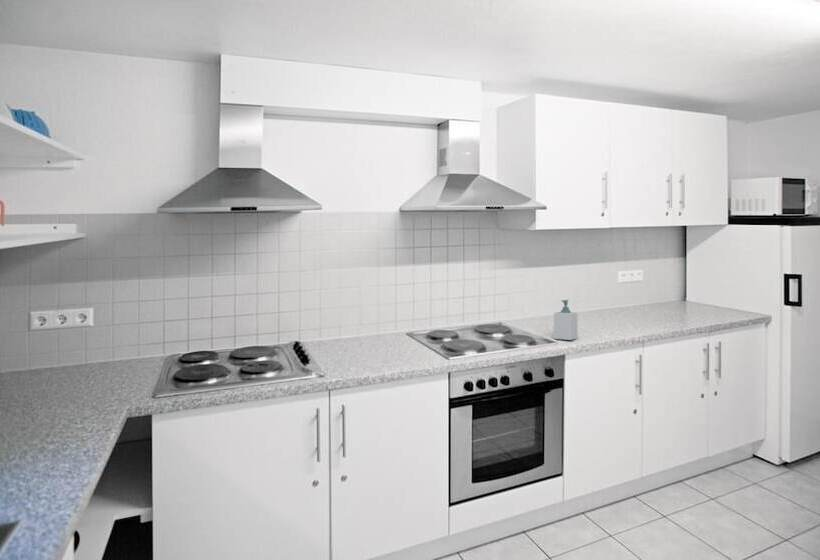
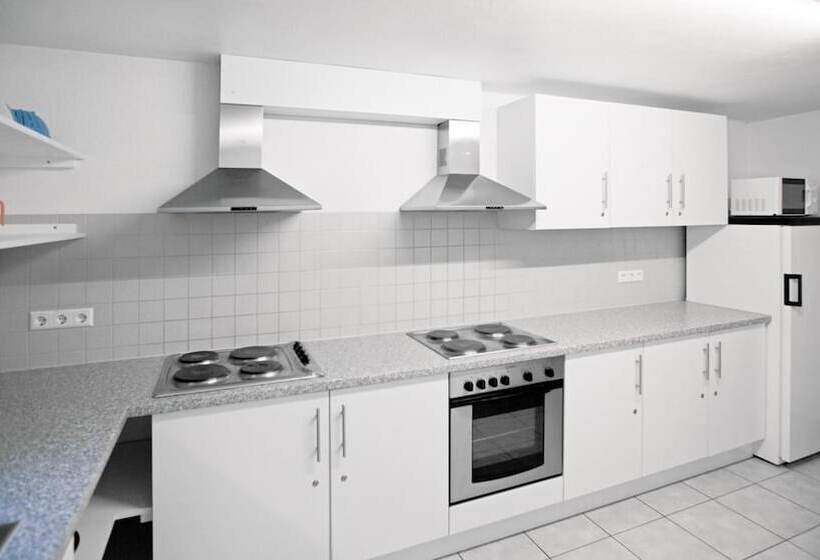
- soap bottle (565, 319)
